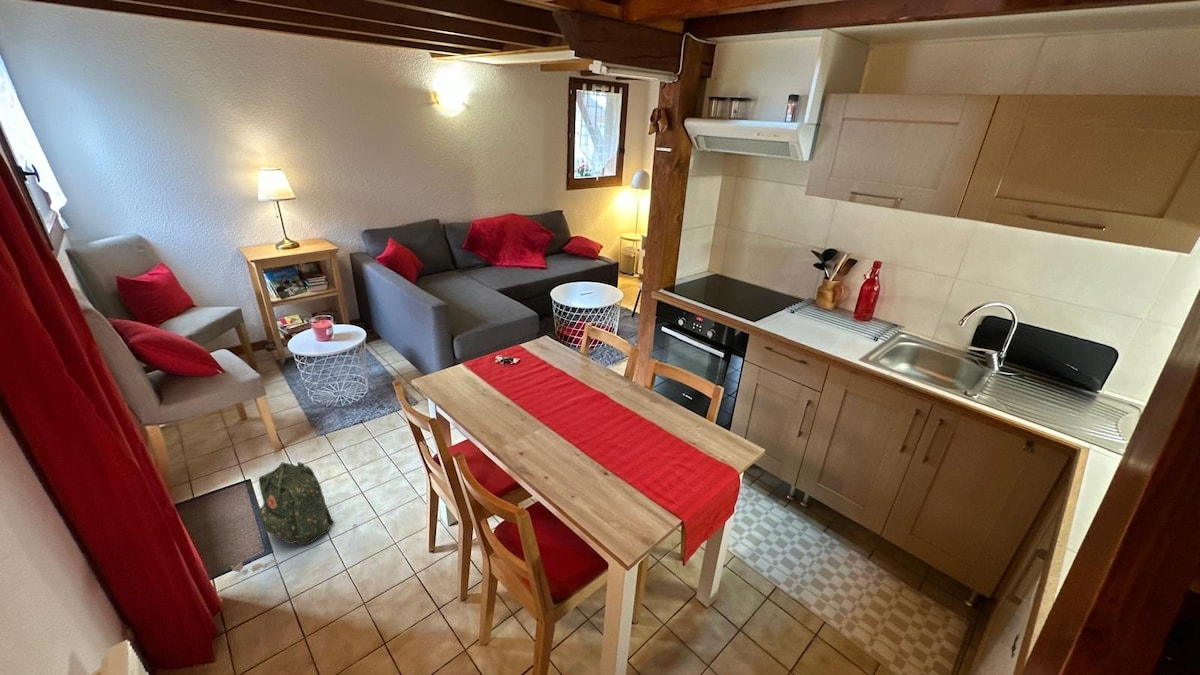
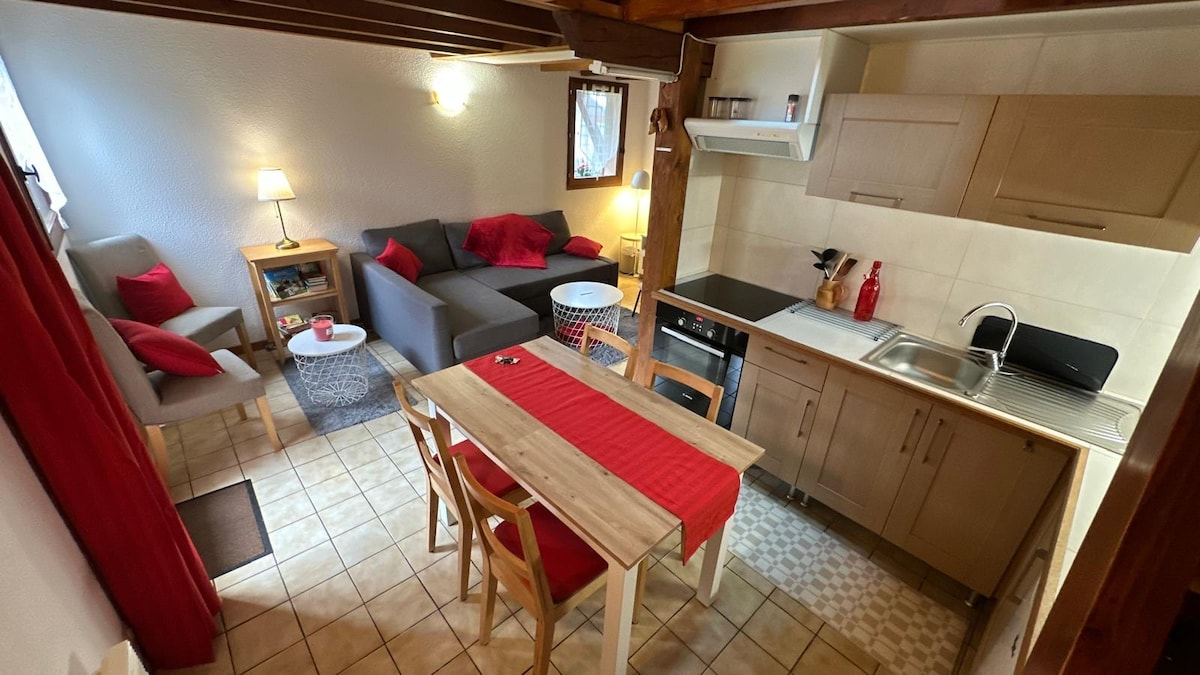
- backpack (289, 508)
